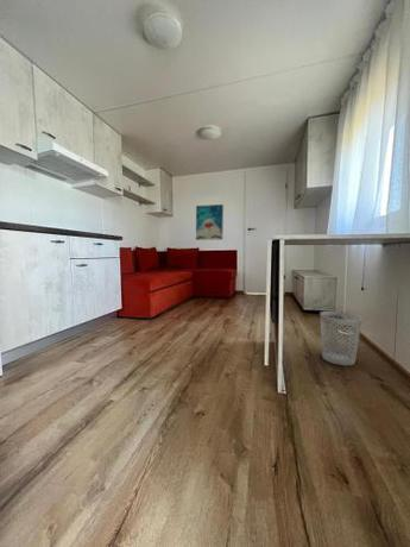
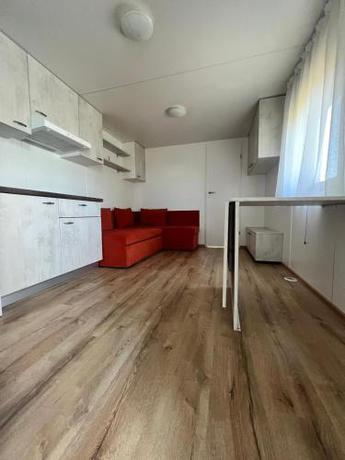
- wall art (209, 222)
- wastebasket (339, 337)
